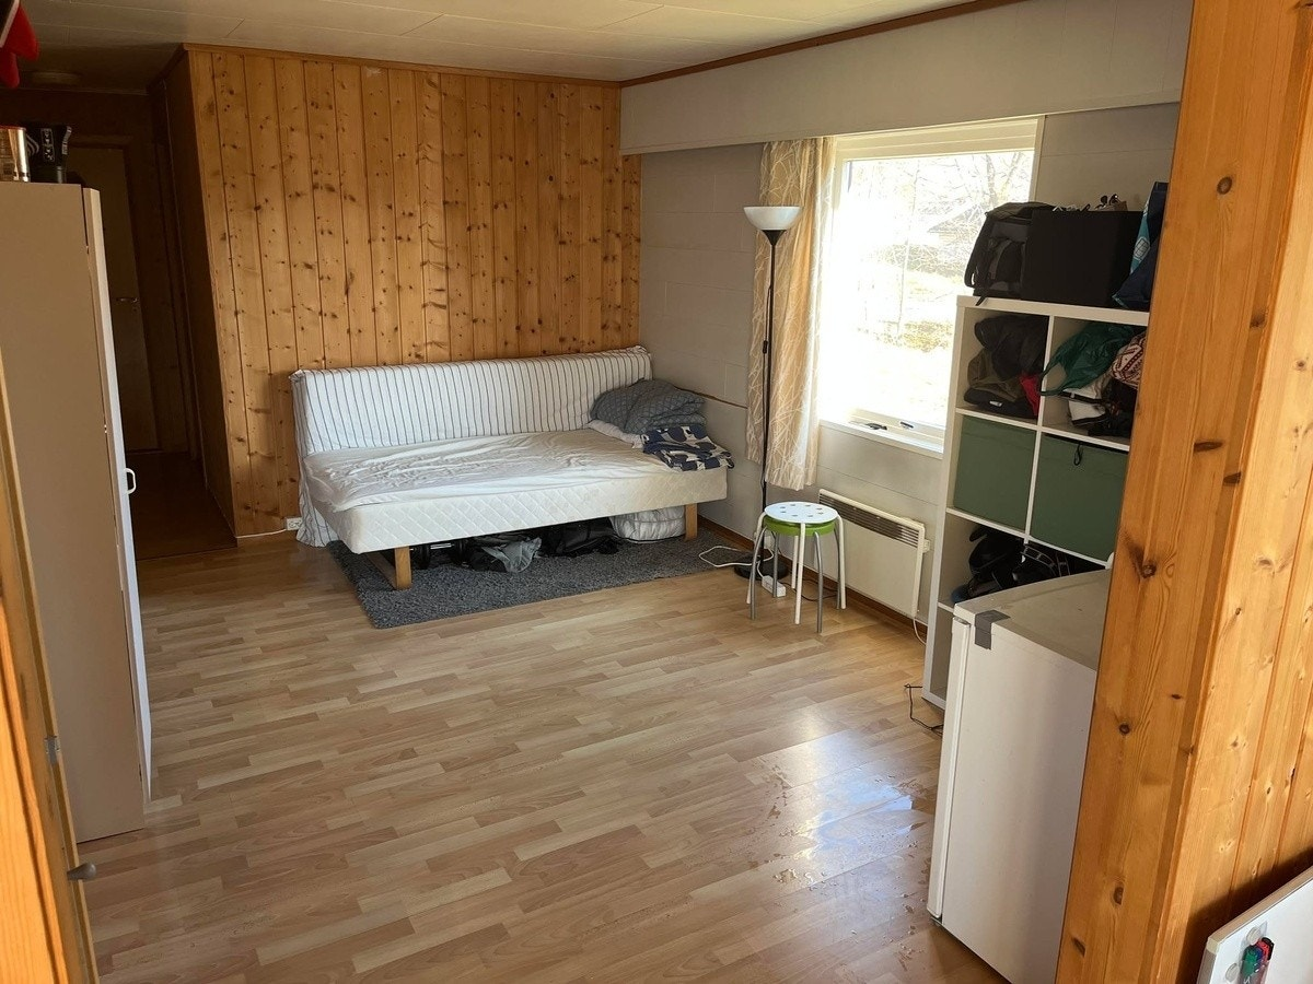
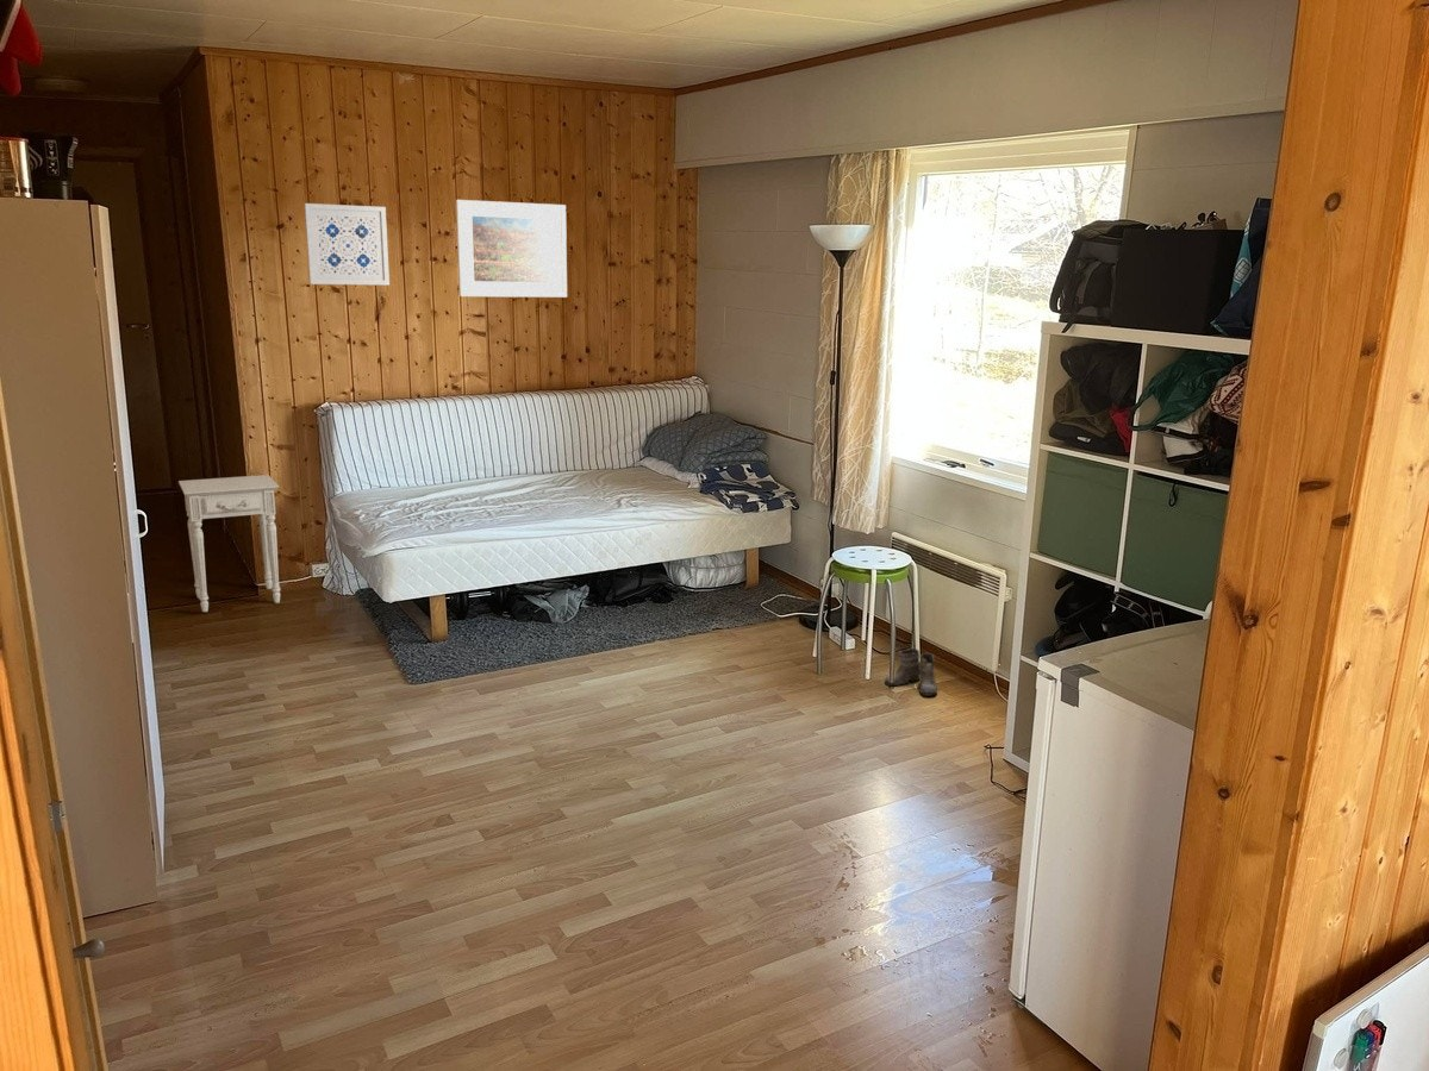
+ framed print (513, 250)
+ wall art (348, 245)
+ nightstand (233, 515)
+ boots (913, 669)
